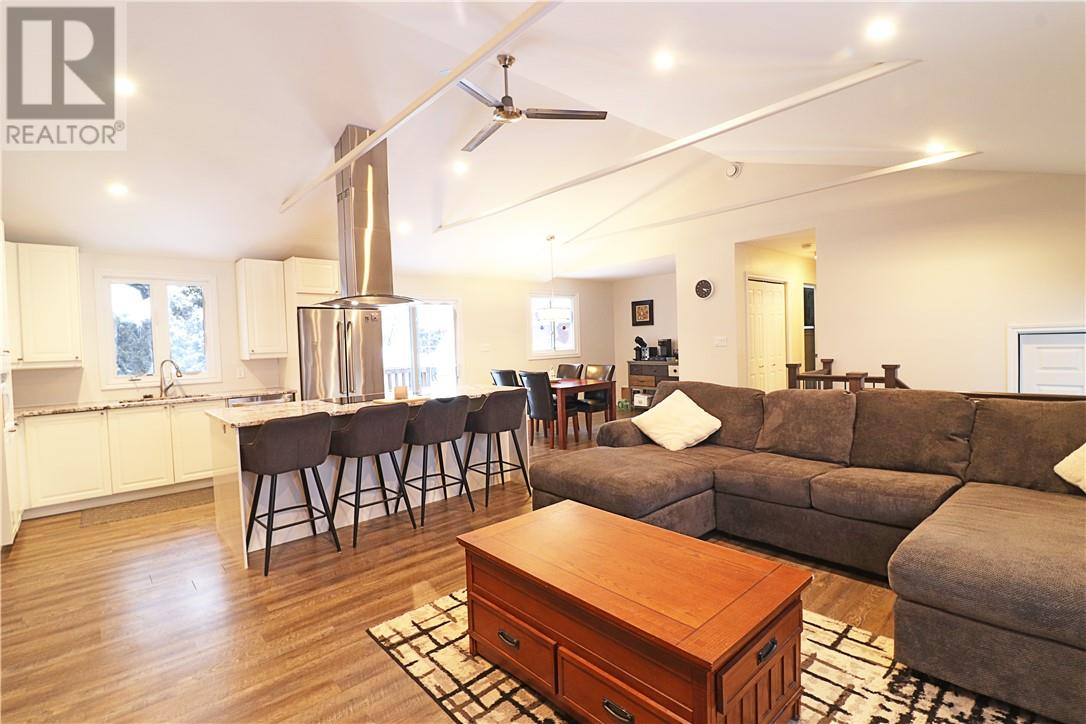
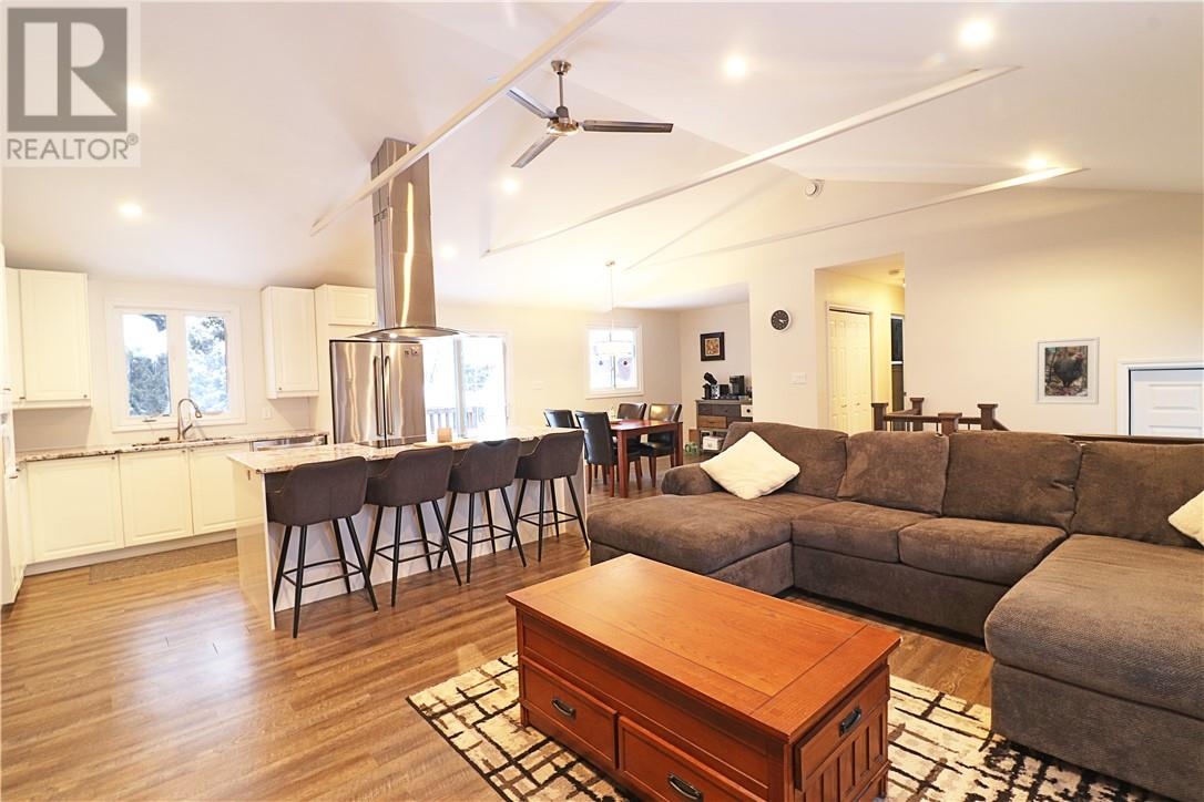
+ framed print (1065, 371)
